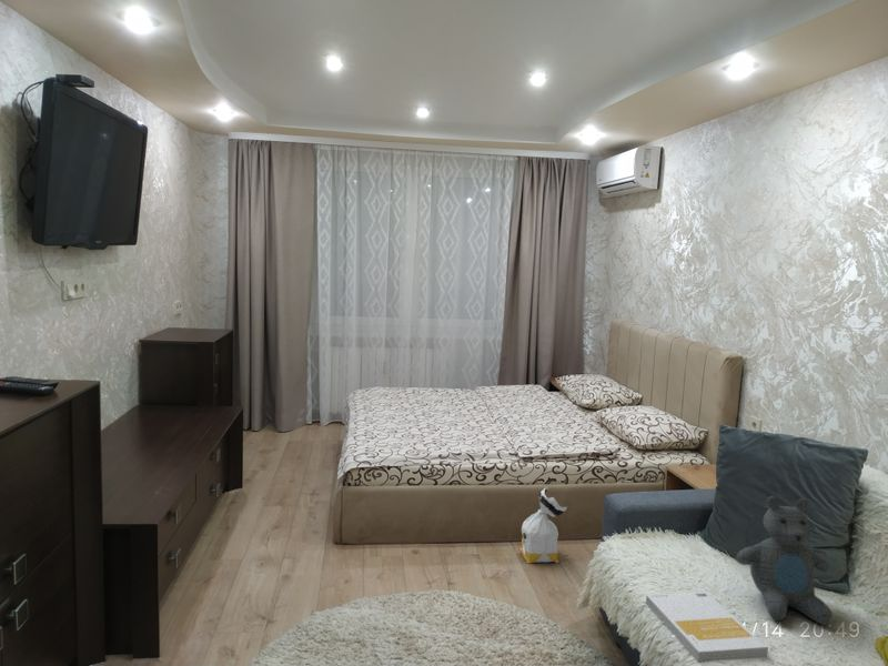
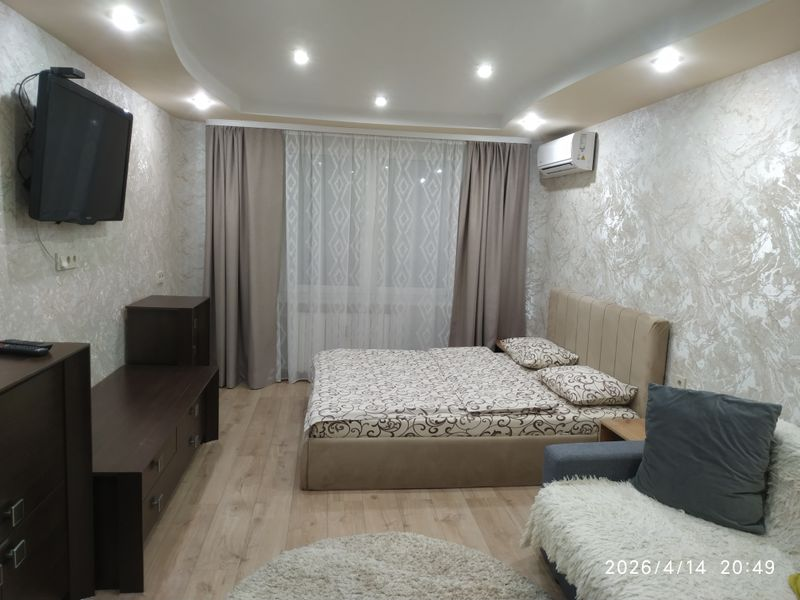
- teddy bear (790, 555)
- book (702, 624)
- bag (542, 522)
